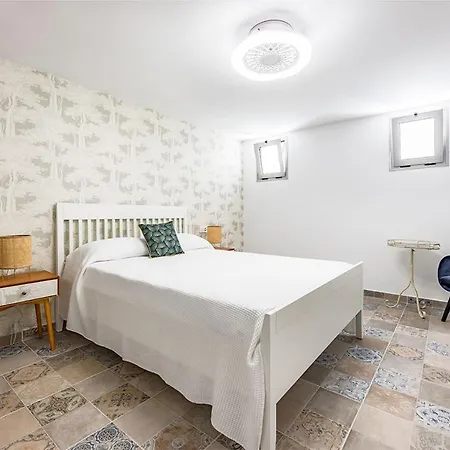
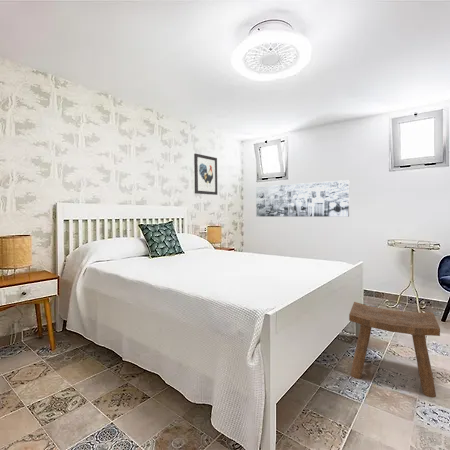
+ wall art (206, 175)
+ stool (390, 331)
+ wall art (297, 200)
